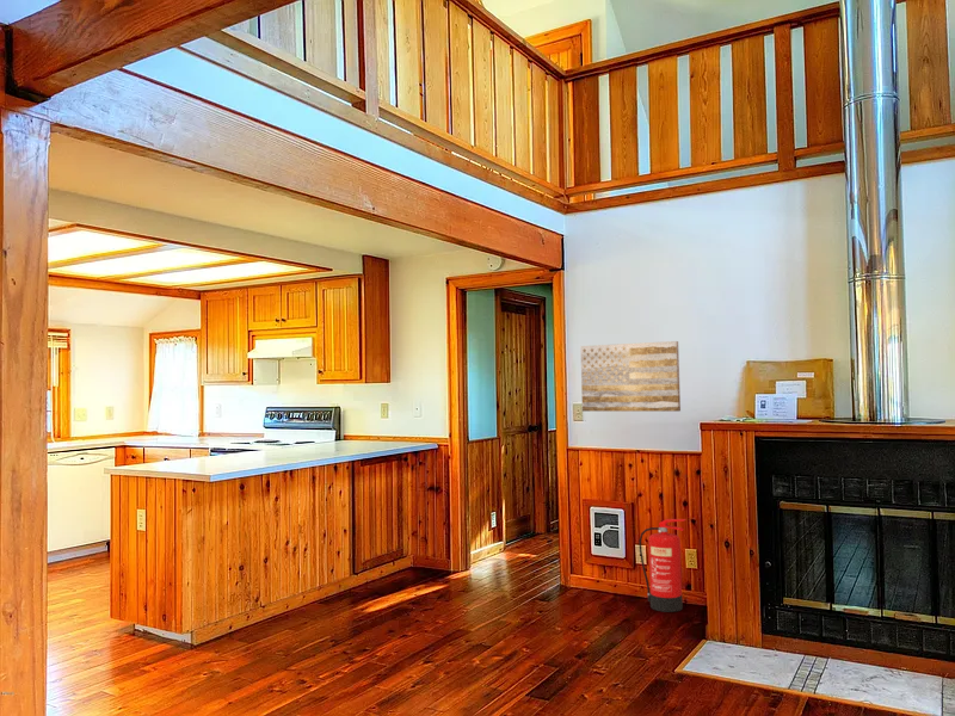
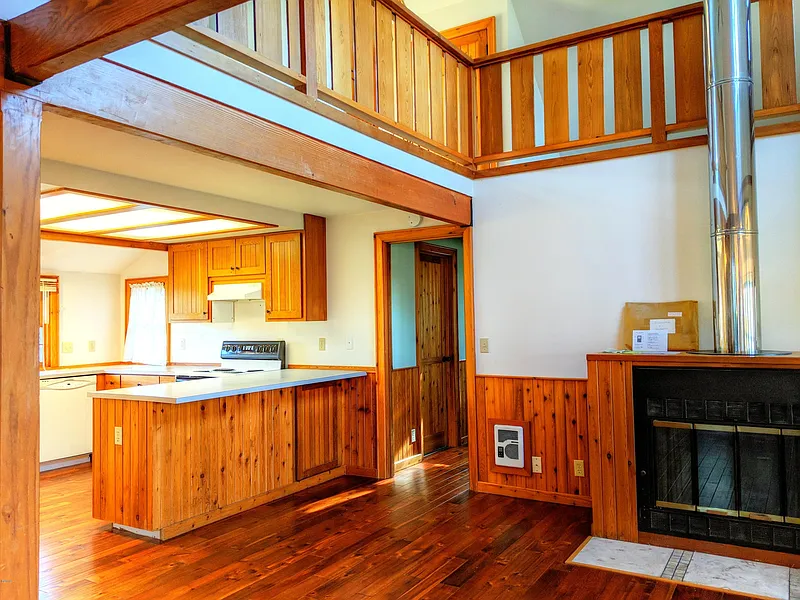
- fire extinguisher (663, 562)
- wall art (628, 377)
